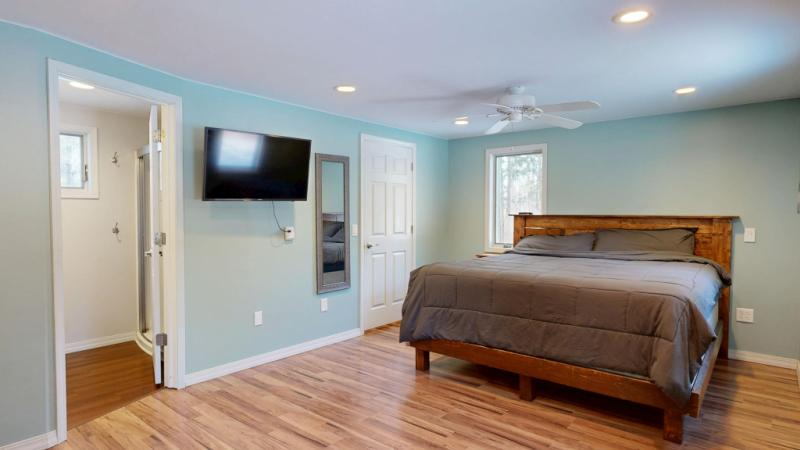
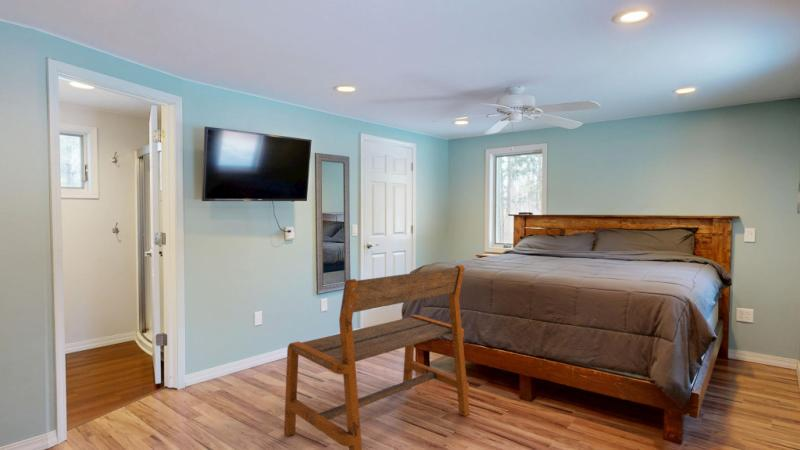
+ bench (381, 344)
